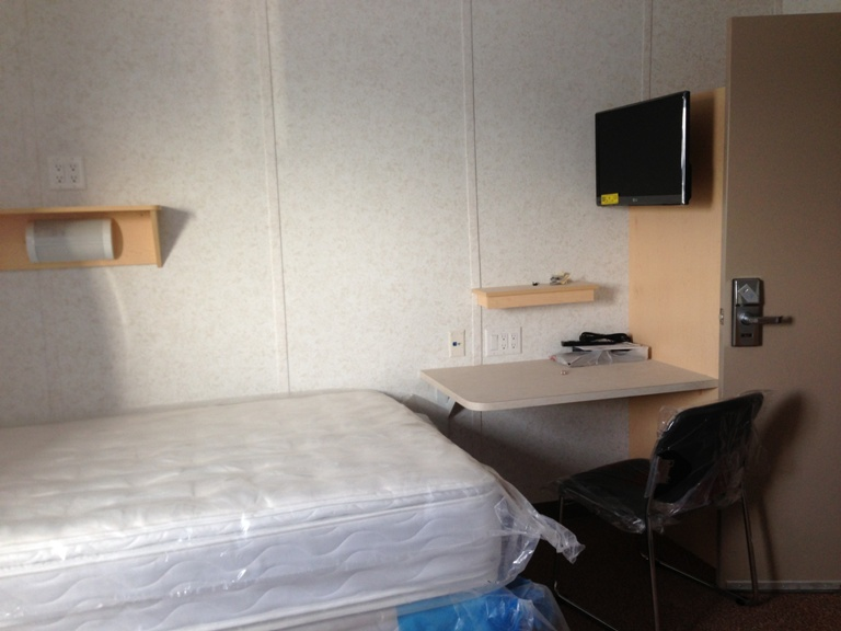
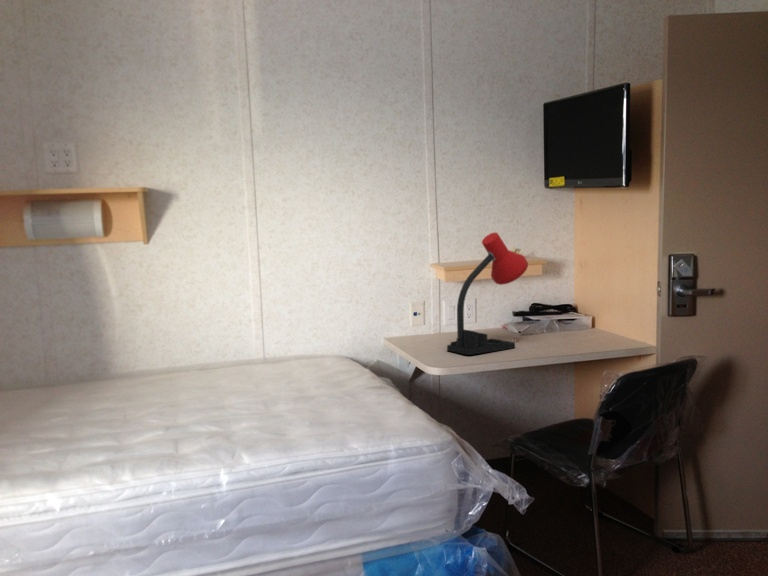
+ desk lamp (495, 282)
